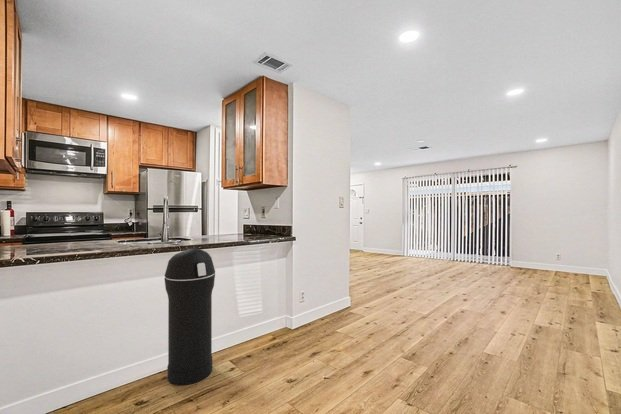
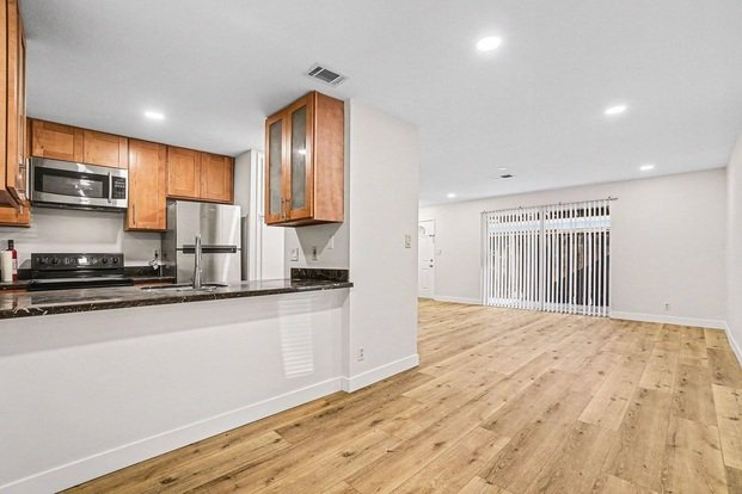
- trash can (191, 310)
